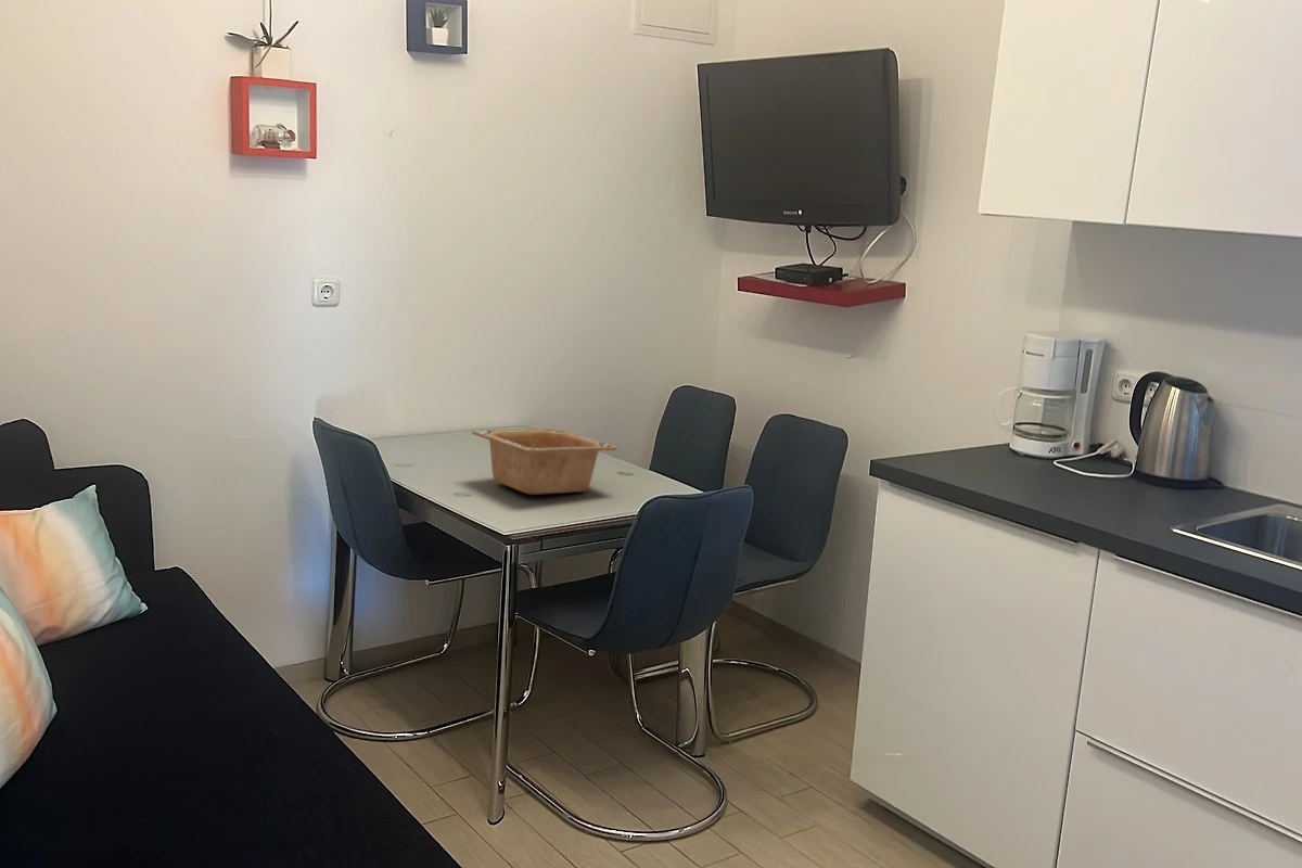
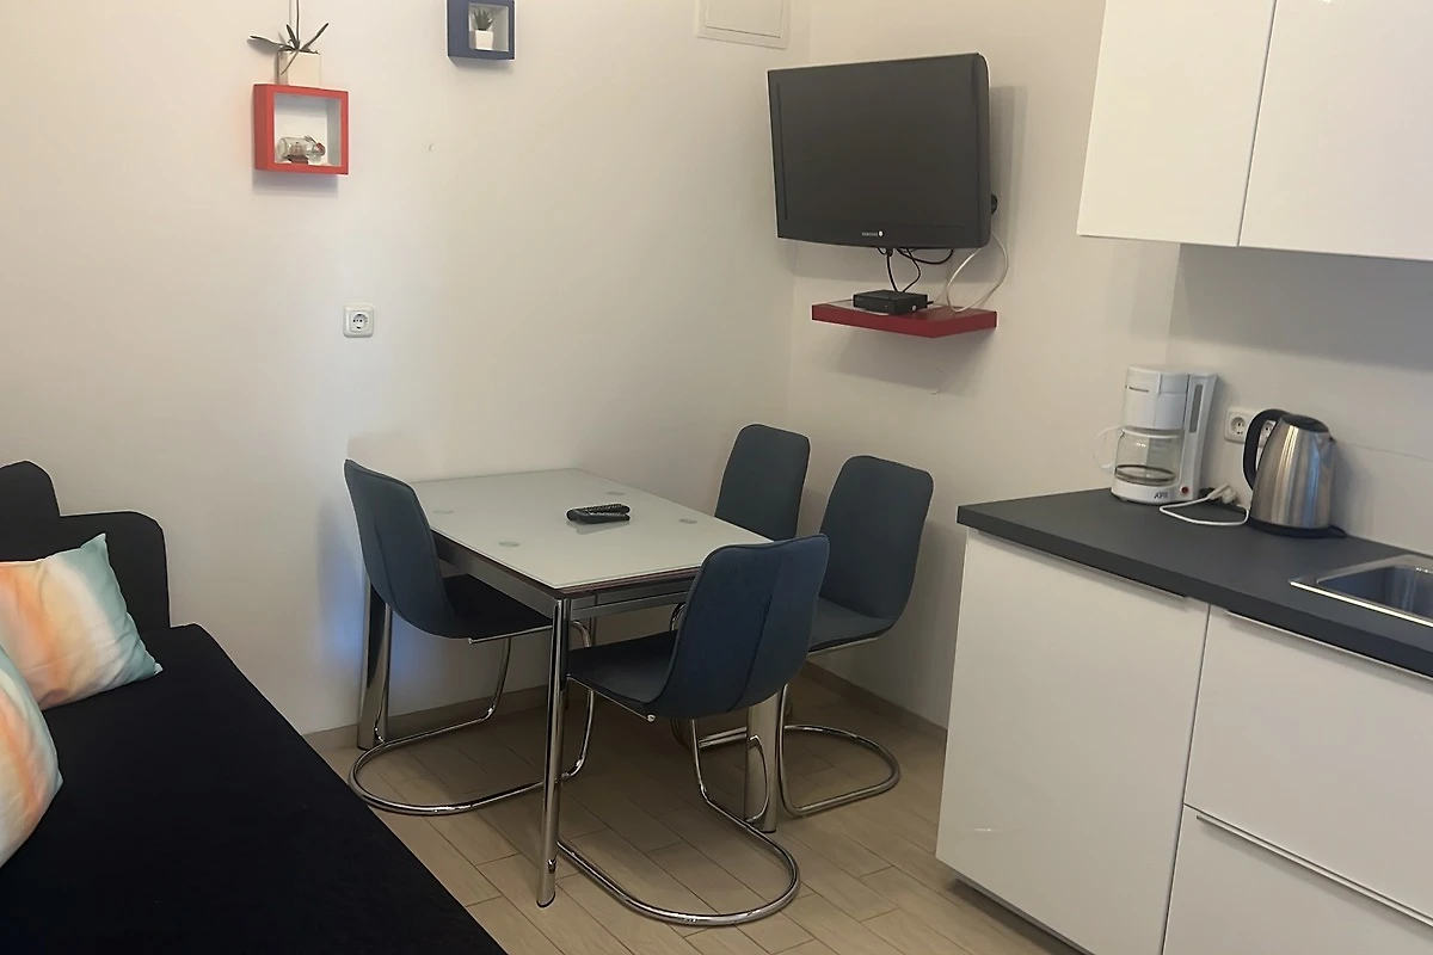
- serving bowl (542, 462)
